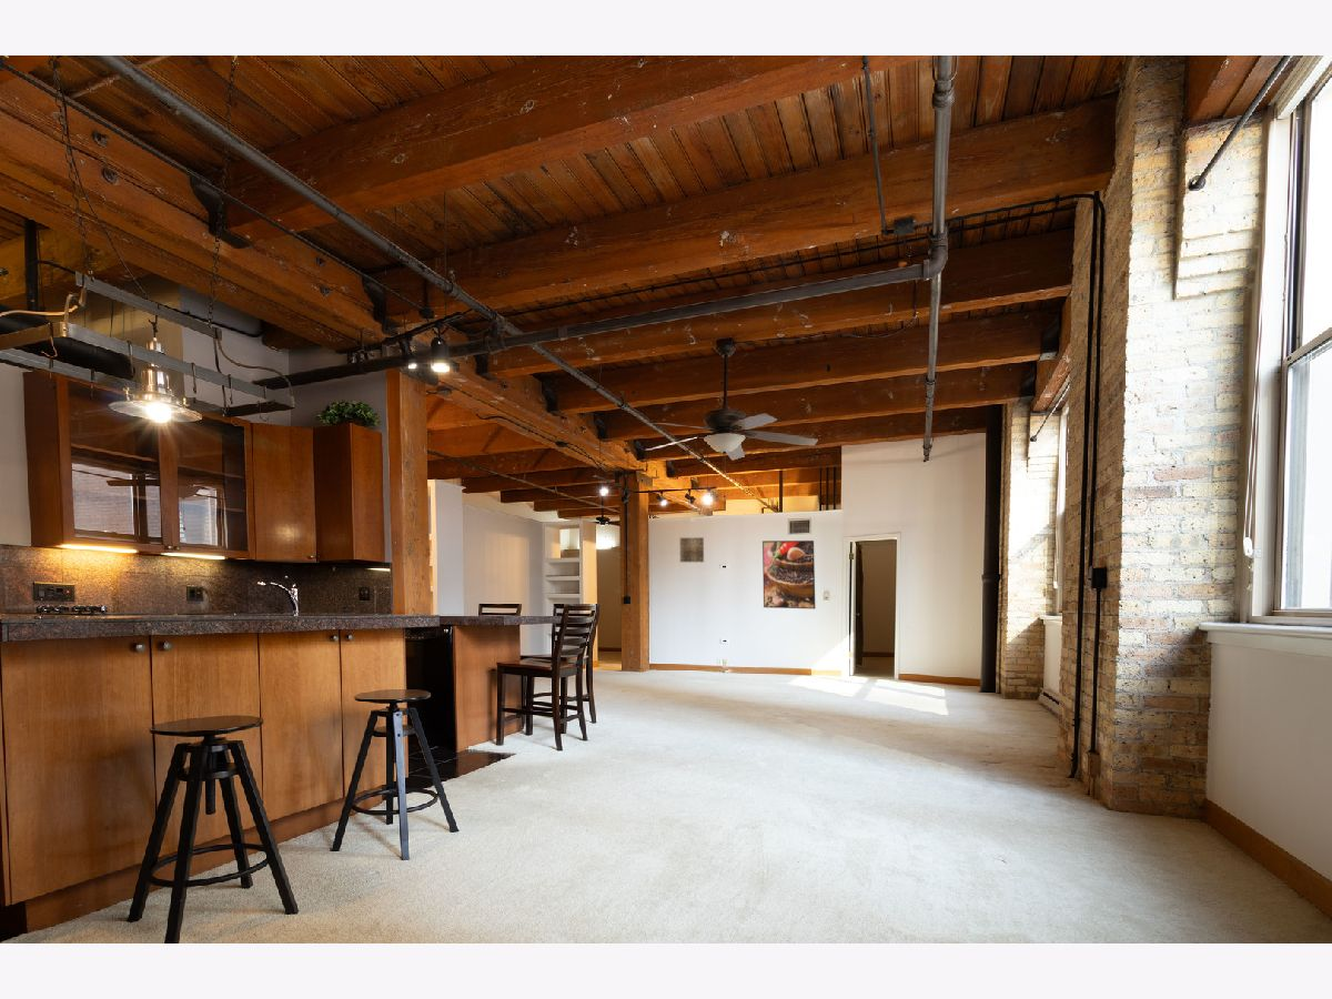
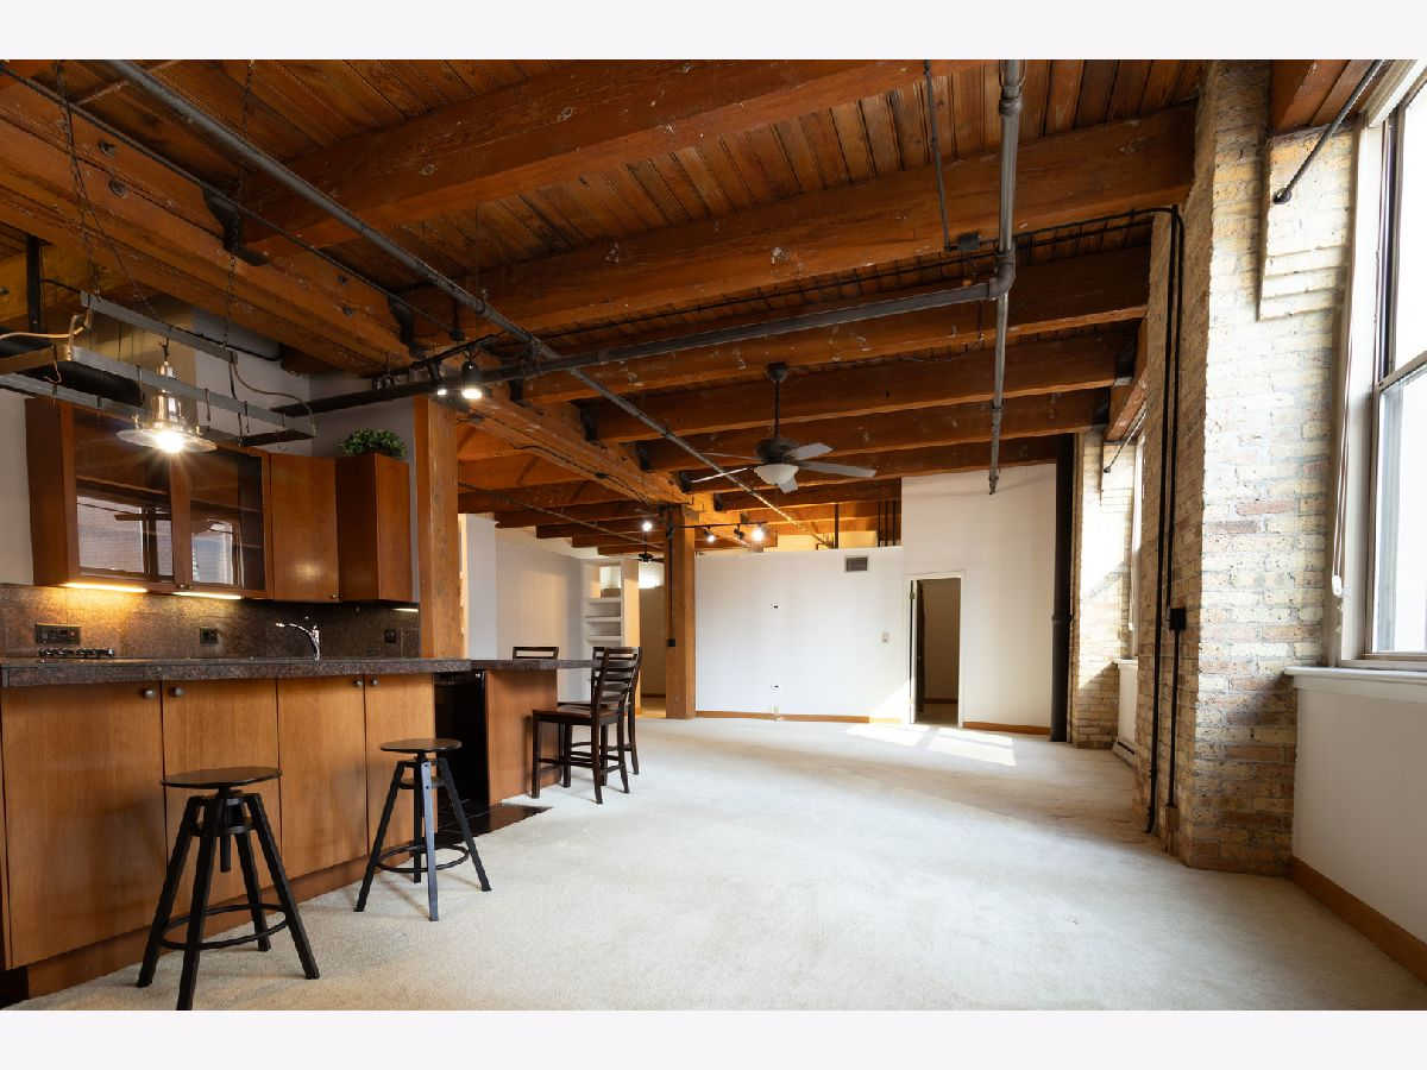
- wall art (692, 549)
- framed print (788, 574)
